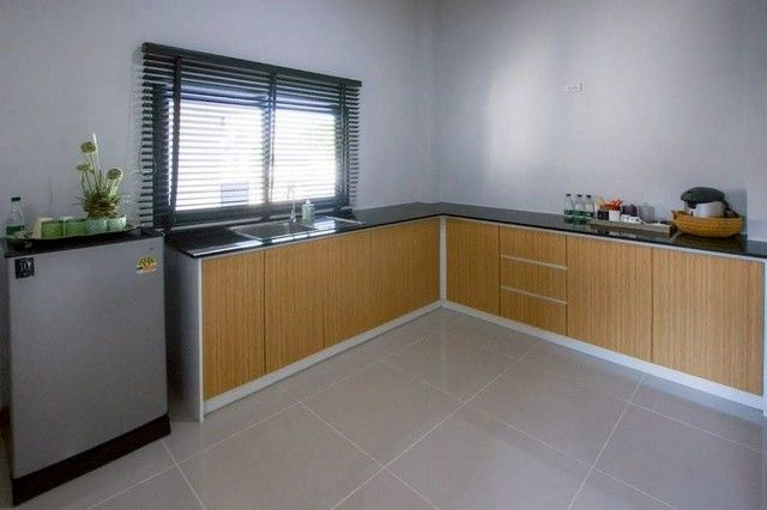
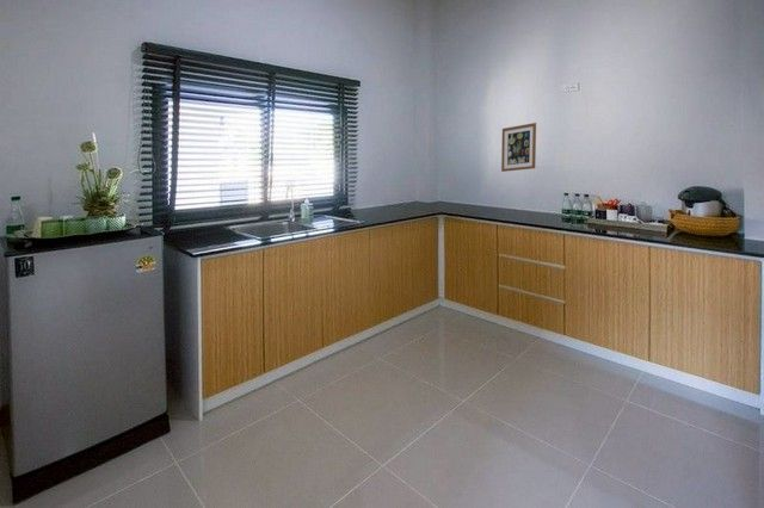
+ wall art (518, 148)
